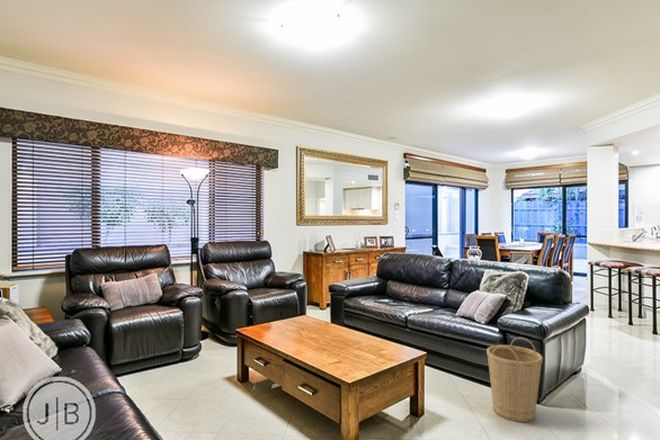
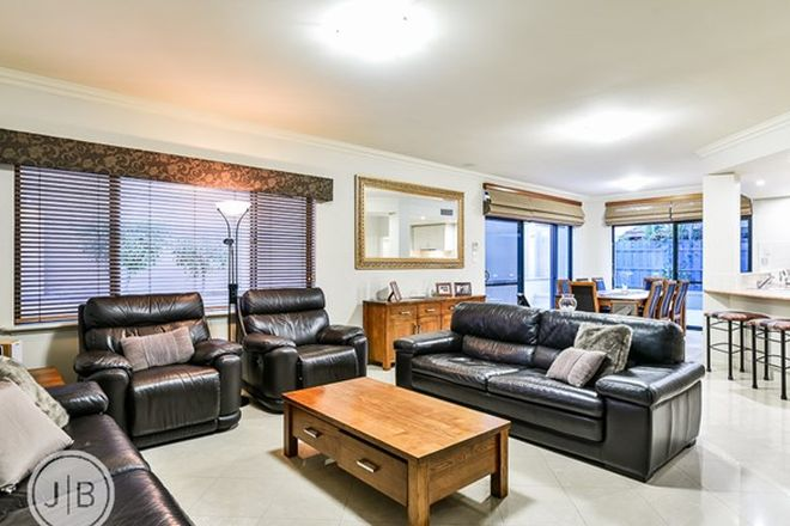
- basket (513, 376)
